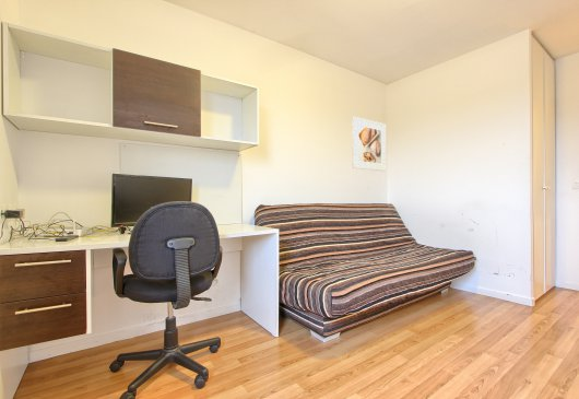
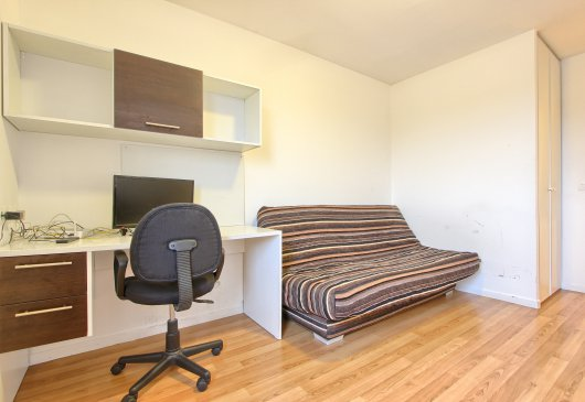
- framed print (369, 144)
